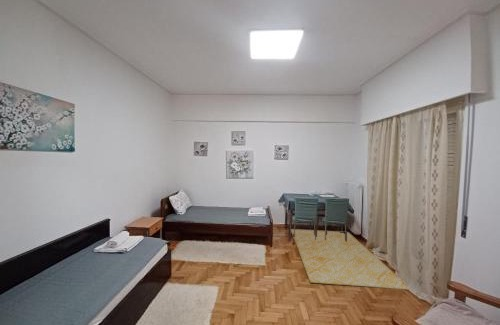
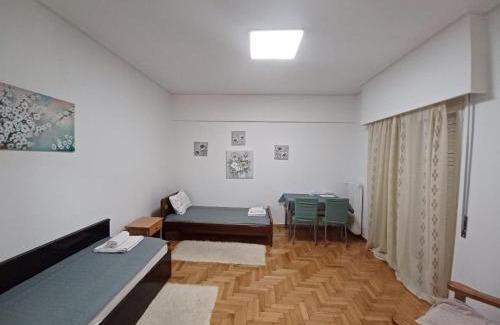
- rug (334, 251)
